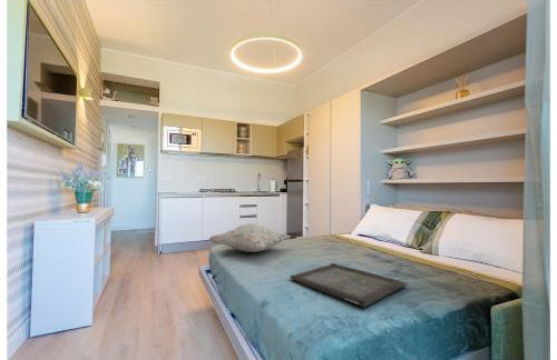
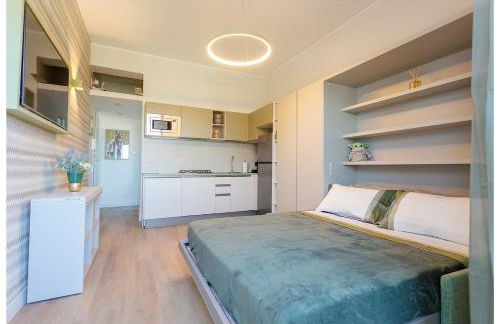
- decorative pillow (251, 238)
- serving tray (346, 280)
